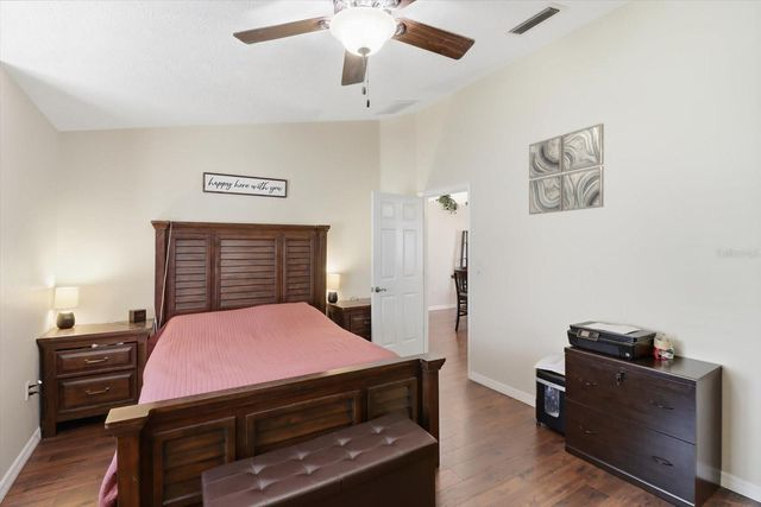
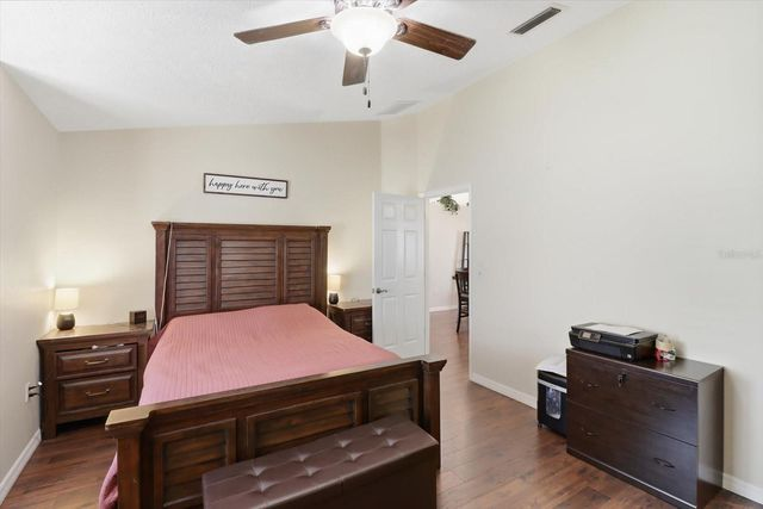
- wall art (564, 173)
